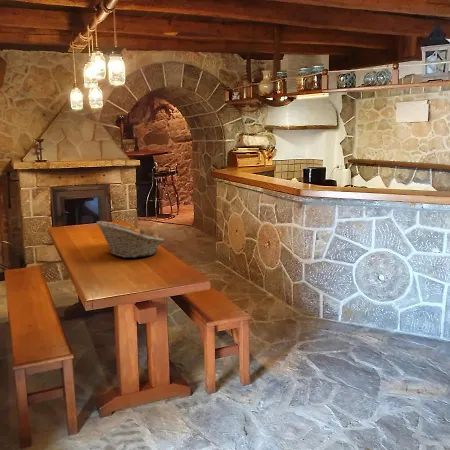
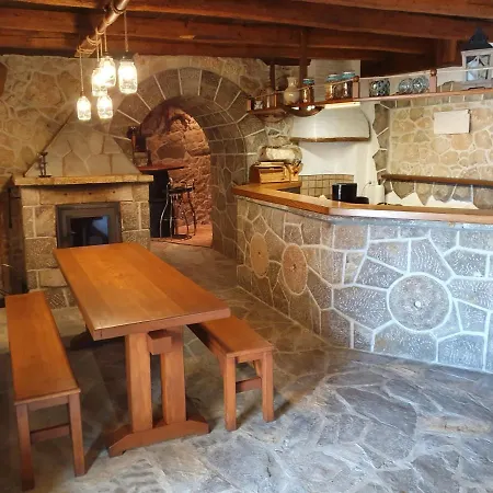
- fruit basket (129, 237)
